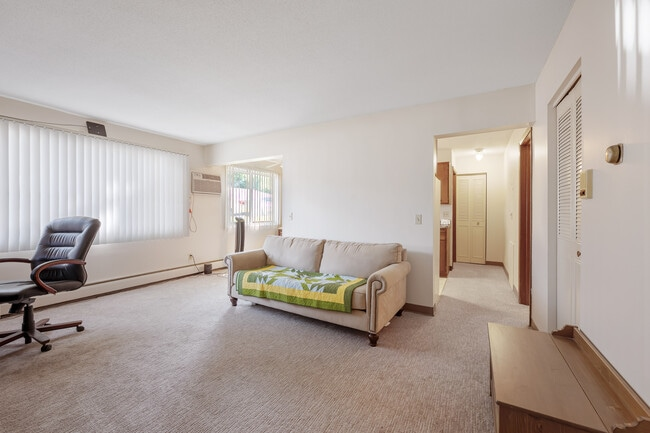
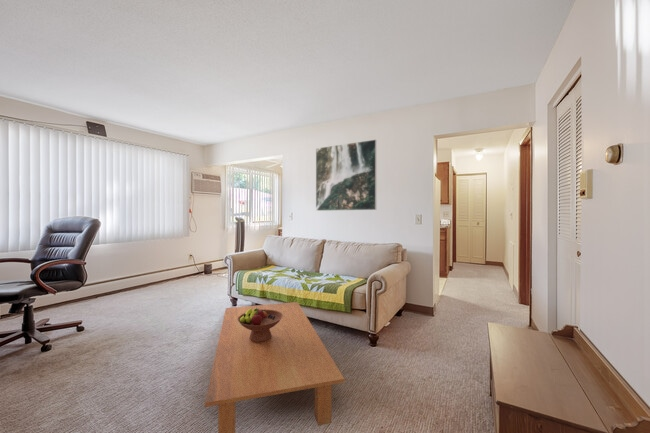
+ coffee table (268, 351)
+ fruit bowl (260, 323)
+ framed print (344, 177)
